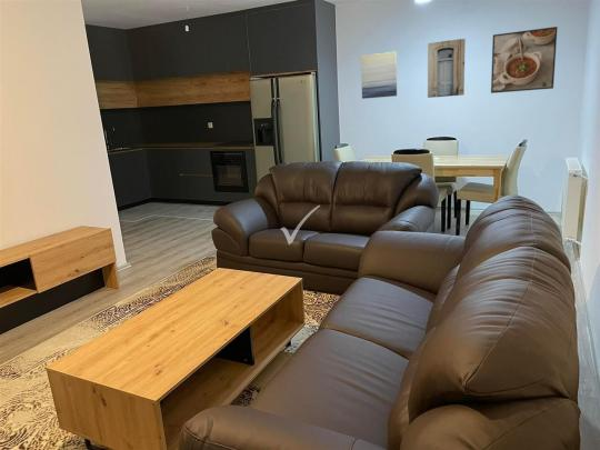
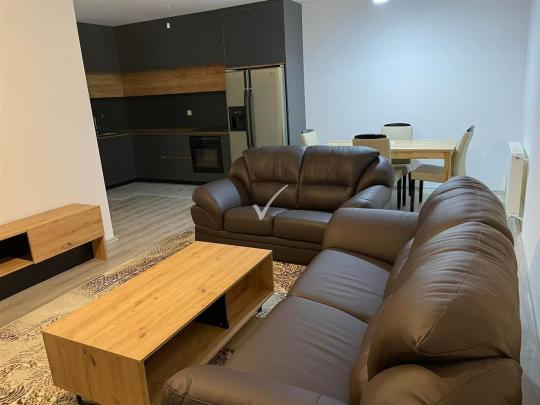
- wall art (378, 76)
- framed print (522, 61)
- wall art (446, 69)
